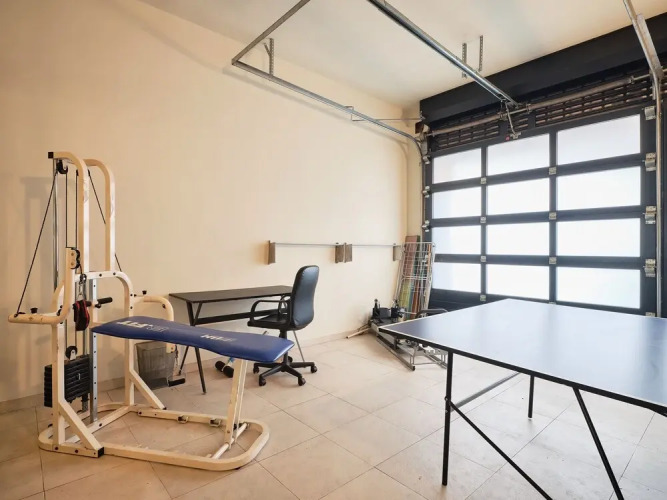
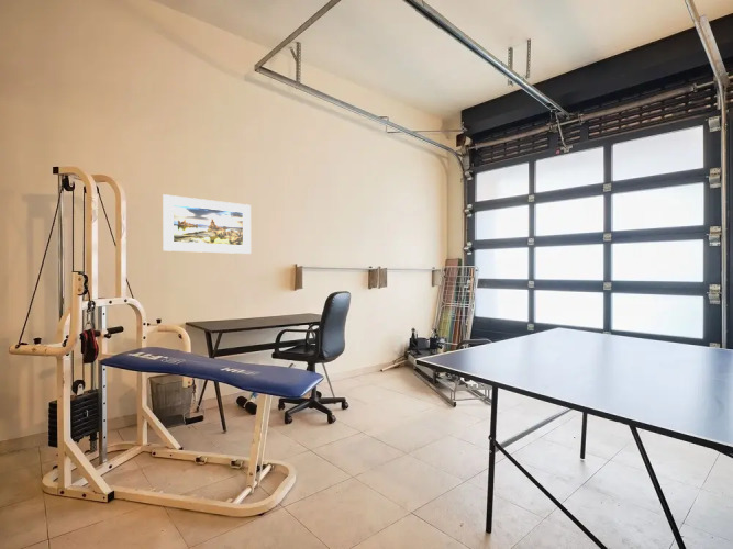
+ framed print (210, 226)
